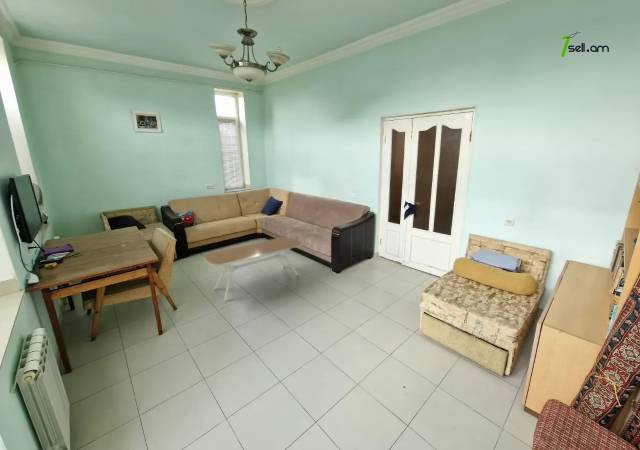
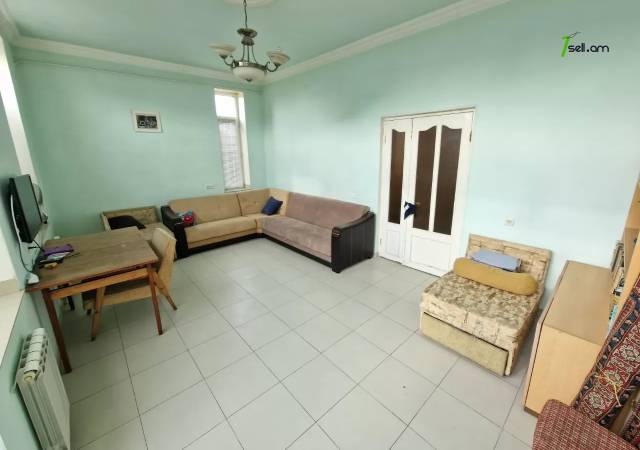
- coffee table (257, 262)
